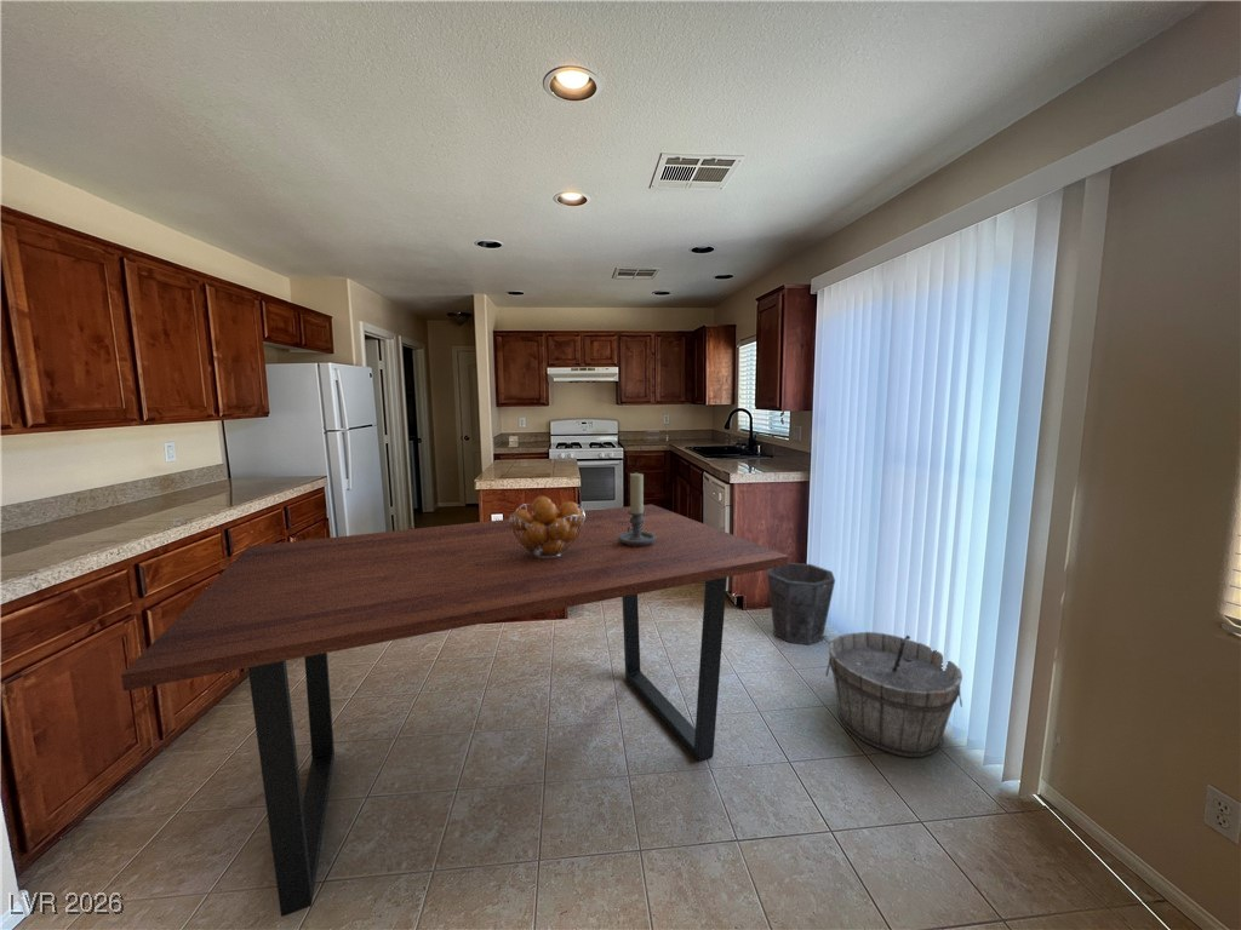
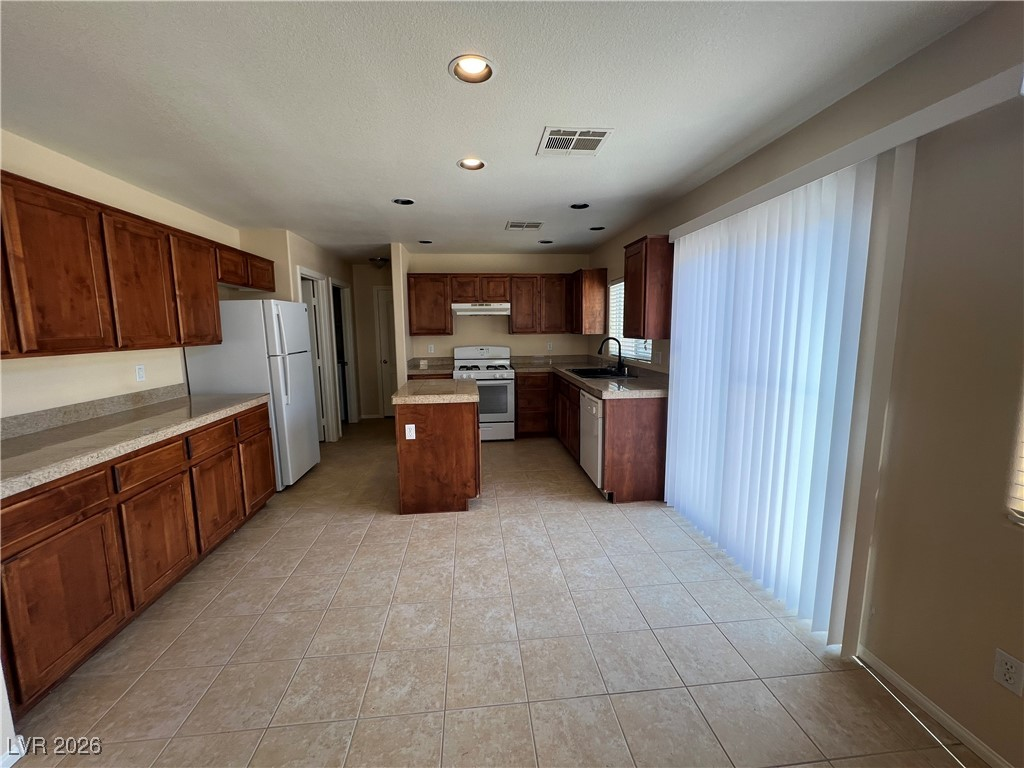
- fruit basket (547, 526)
- wooden bucket (891, 679)
- waste bin (799, 603)
- dining table (502, 619)
- candle holder (635, 506)
